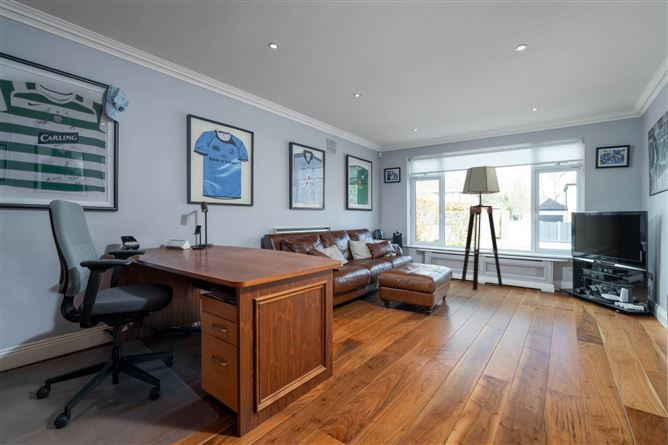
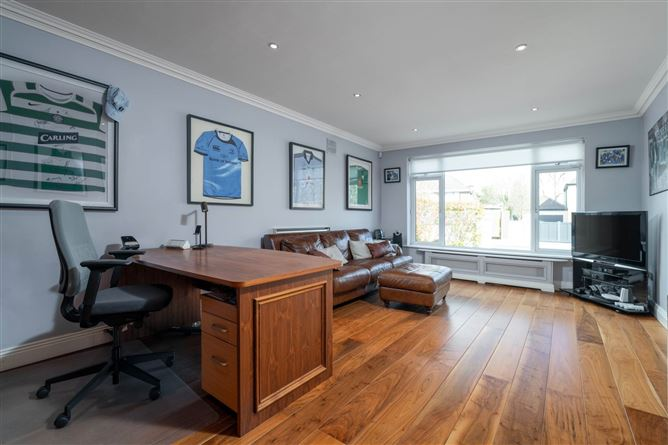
- floor lamp (479, 226)
